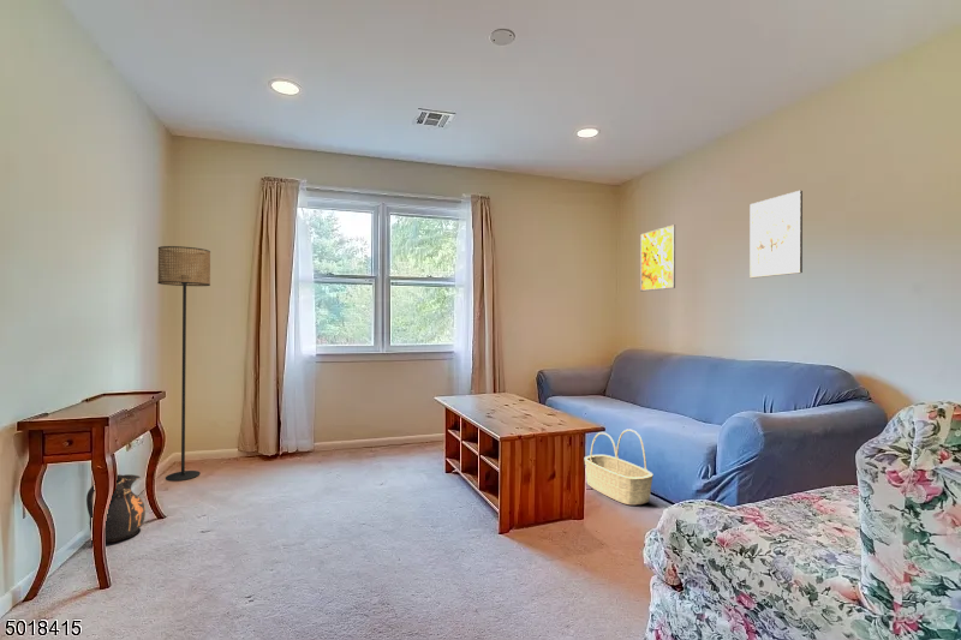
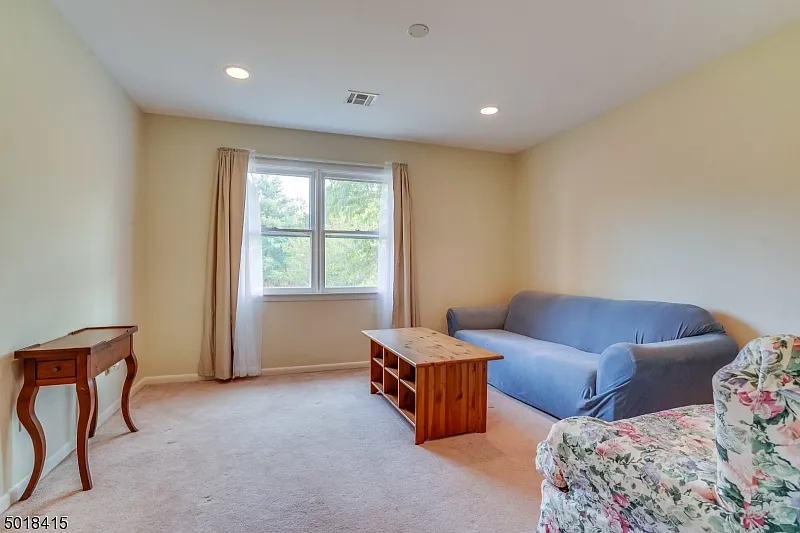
- floor lamp (184, 363)
- basket (616, 461)
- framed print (774, 237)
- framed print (656, 259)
- ceramic jug (118, 506)
